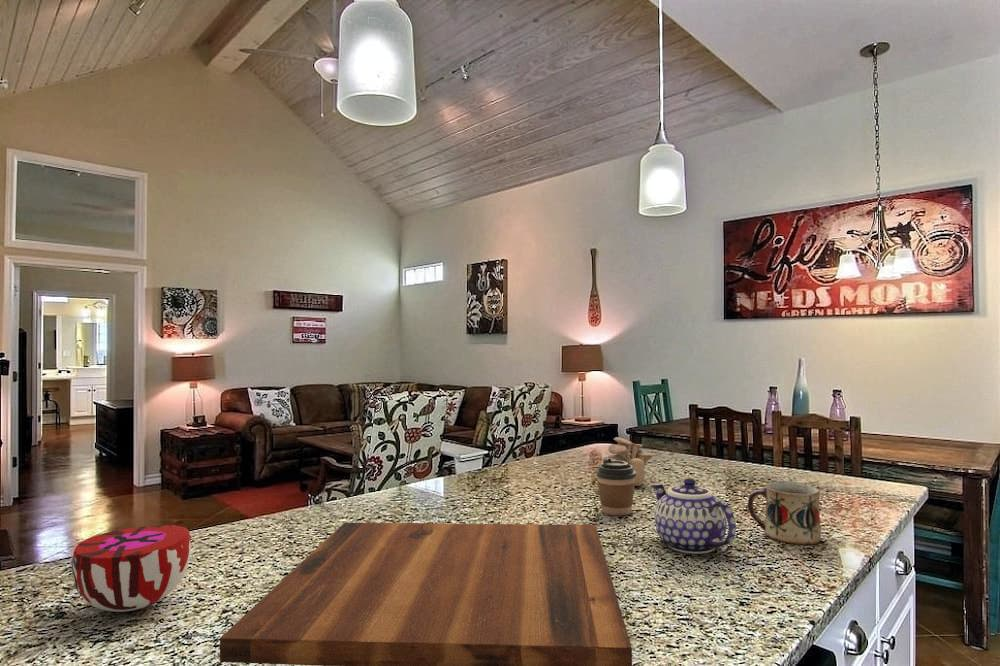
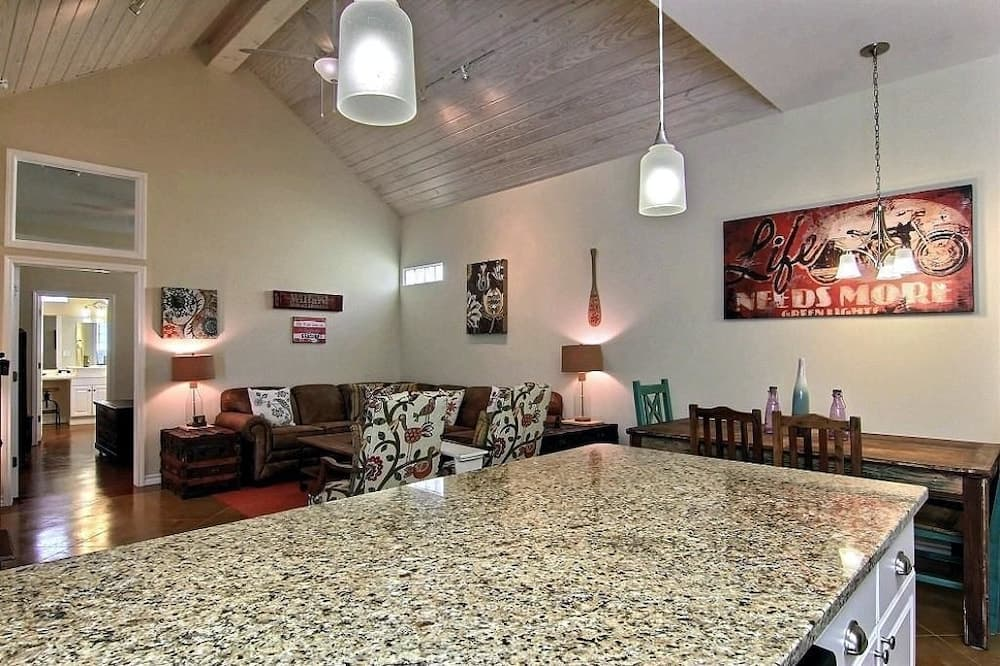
- cutting board (450, 578)
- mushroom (628, 460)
- teapot (689, 512)
- decorative bowl (134, 572)
- mug (787, 511)
- coffee cup (616, 485)
